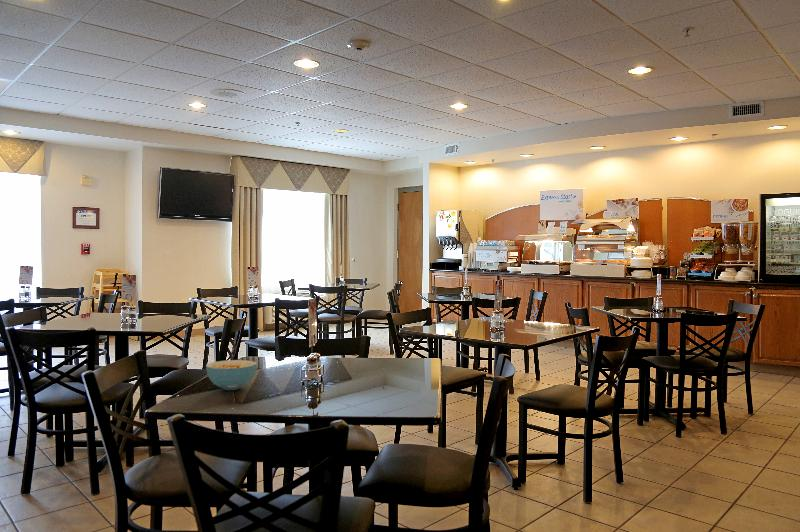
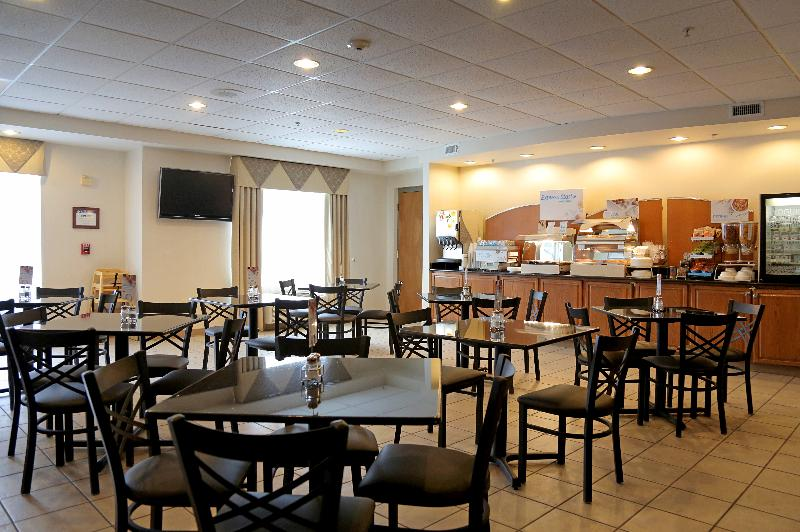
- cereal bowl (231, 376)
